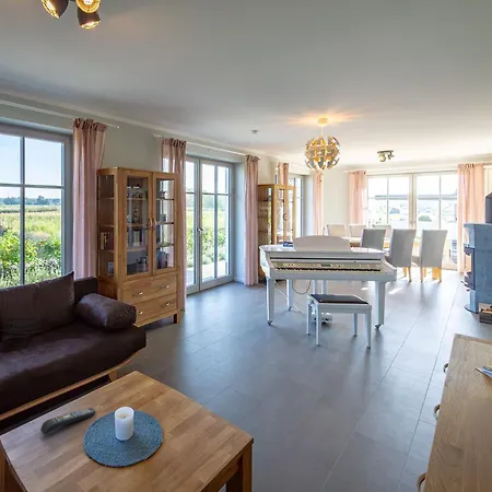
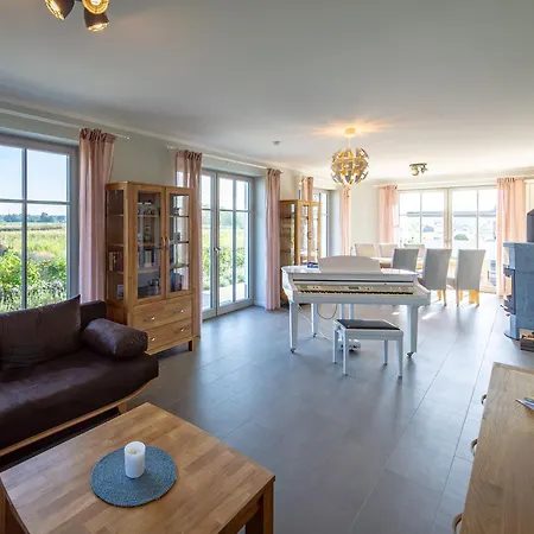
- remote control (69, 419)
